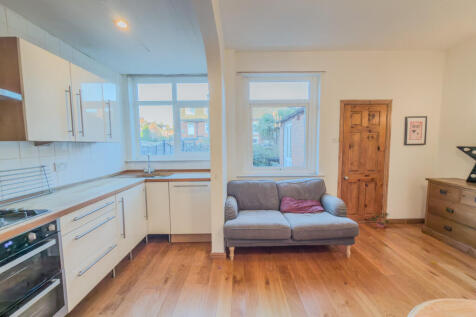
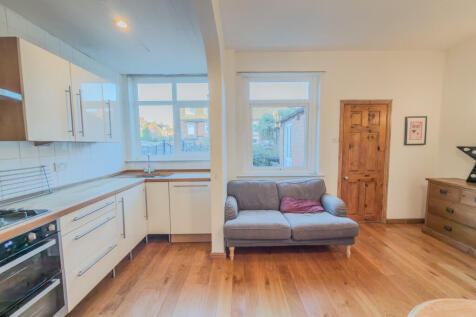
- potted plant (377, 218)
